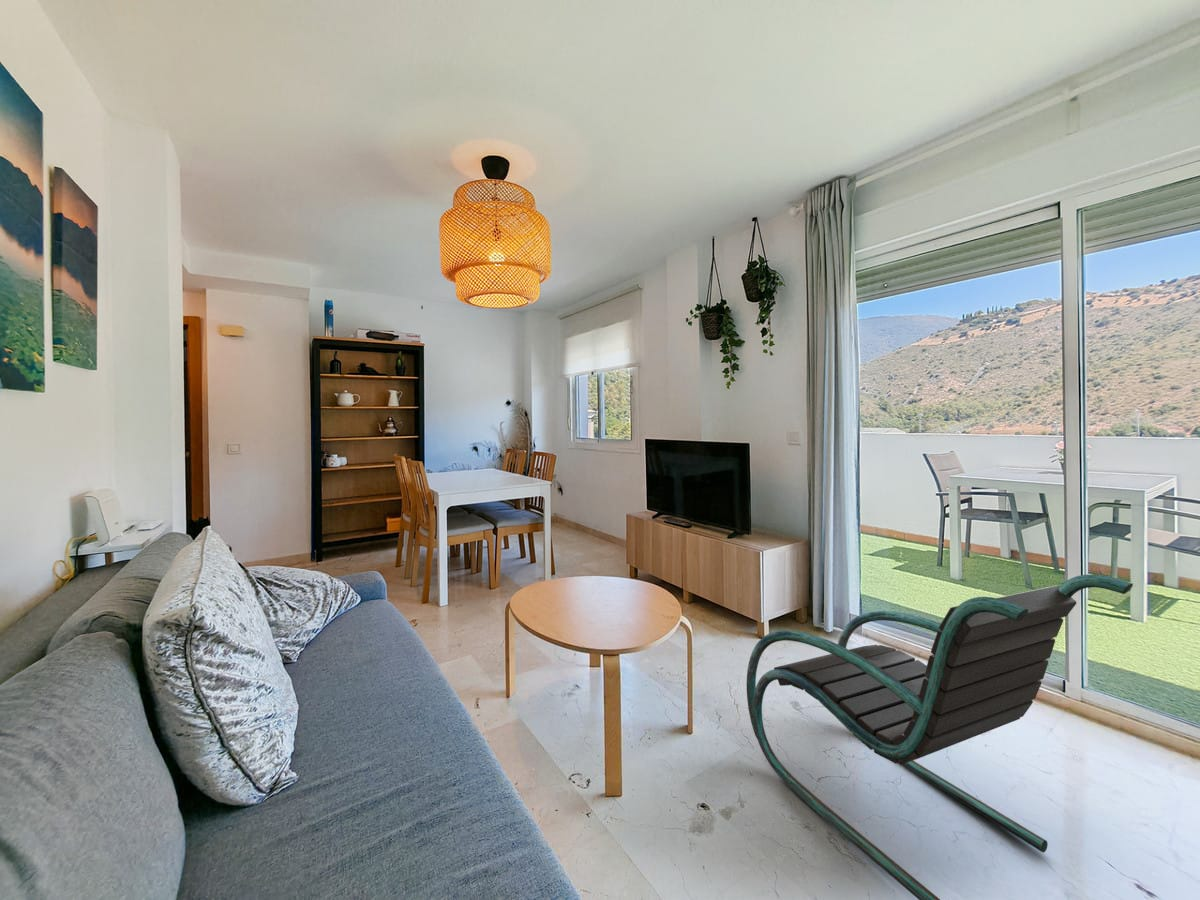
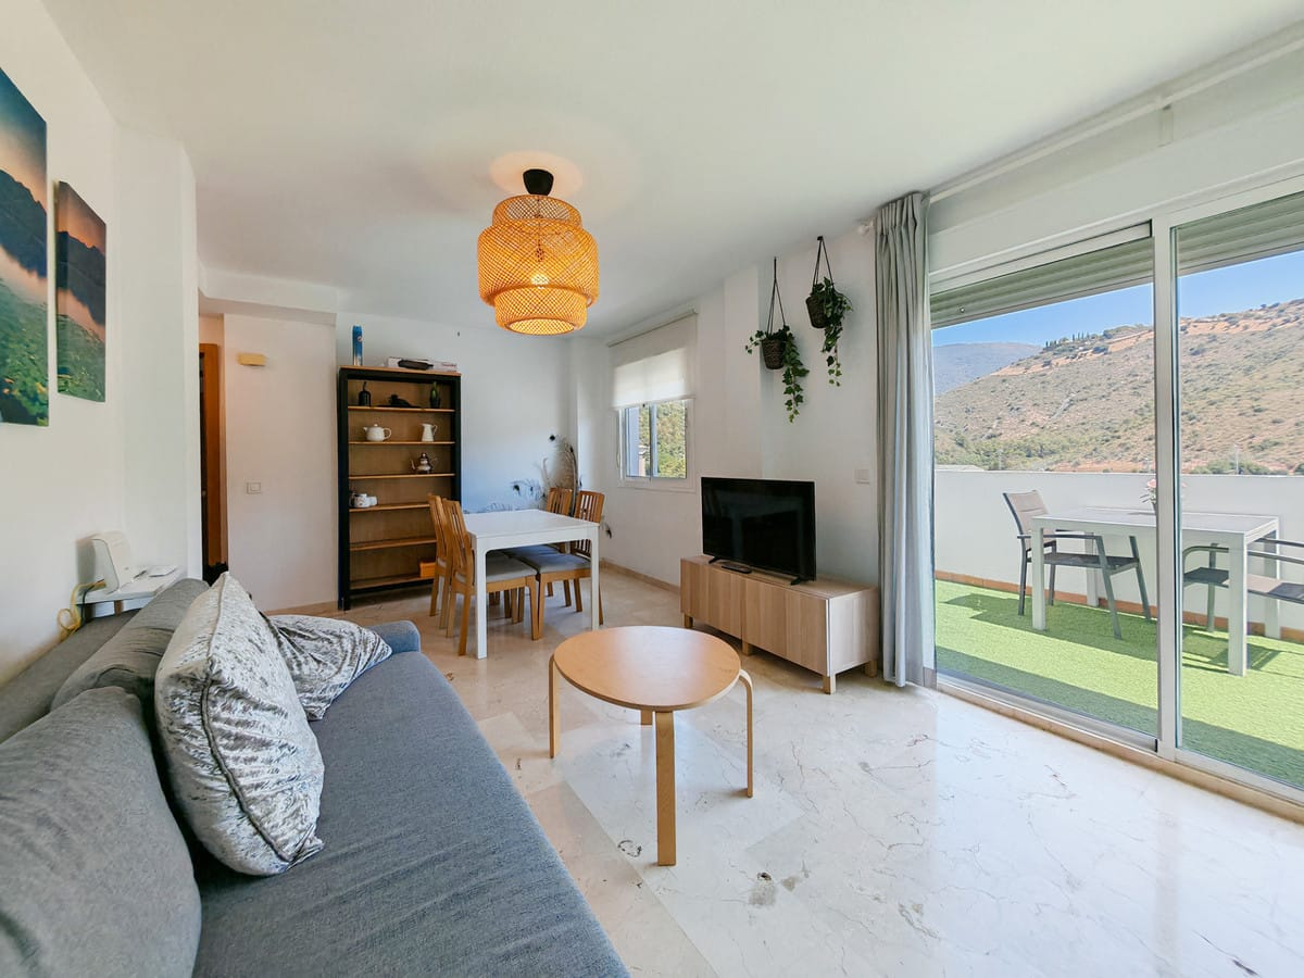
- lounge chair (900, 683)
